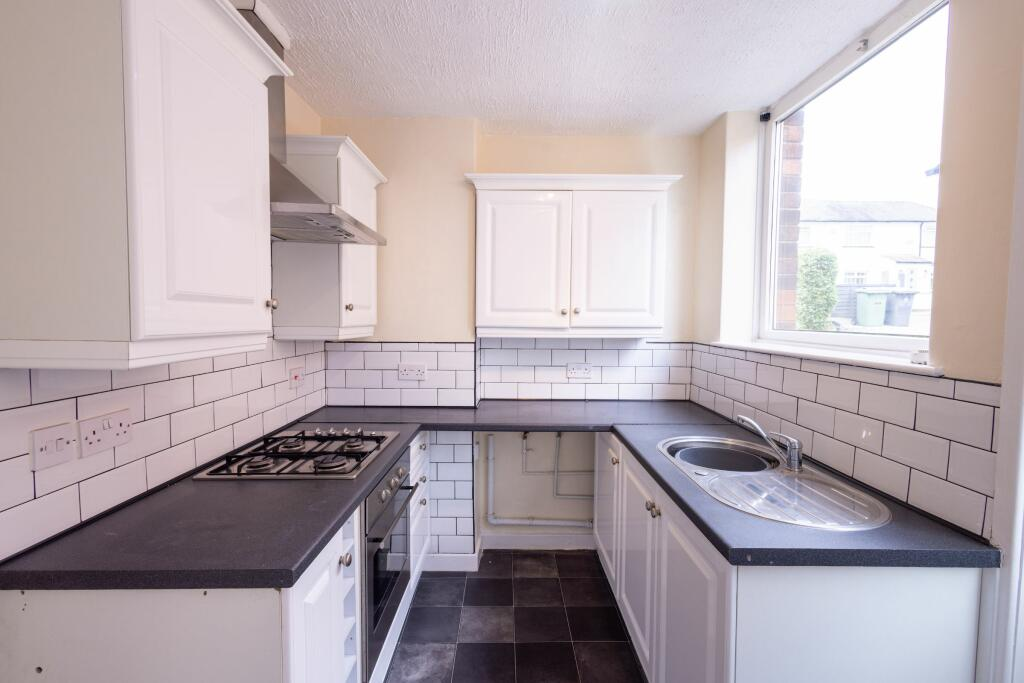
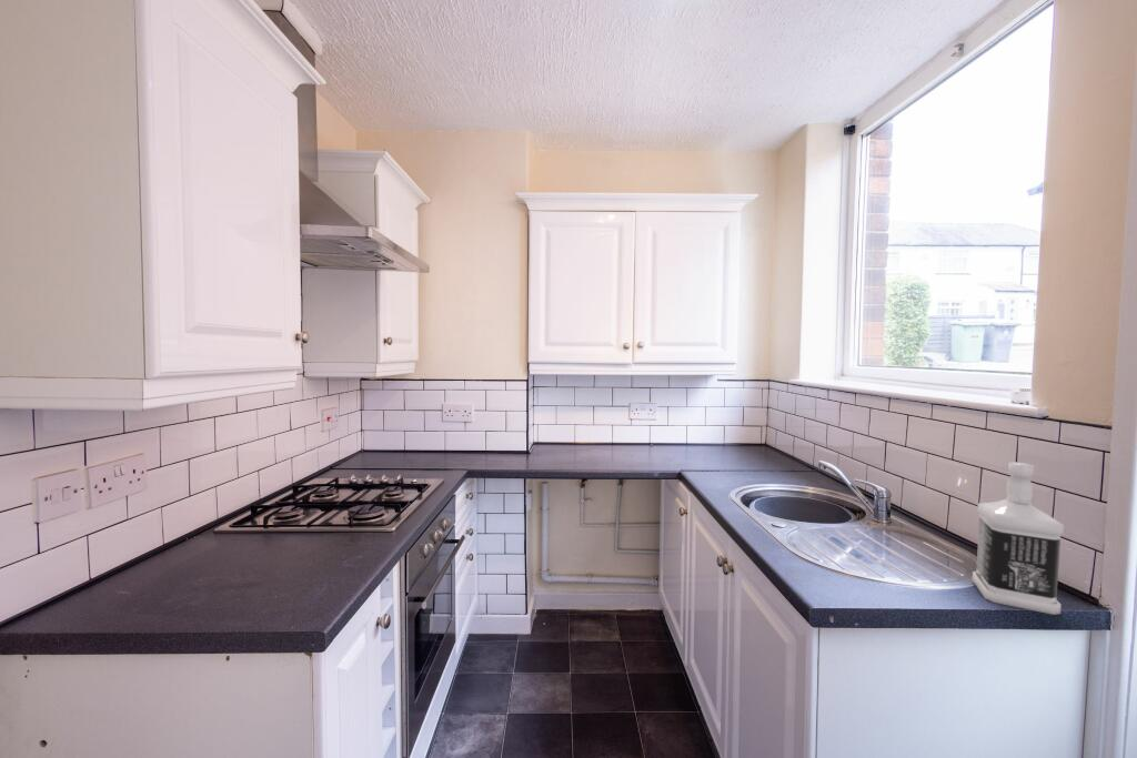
+ bottle (1017, 529)
